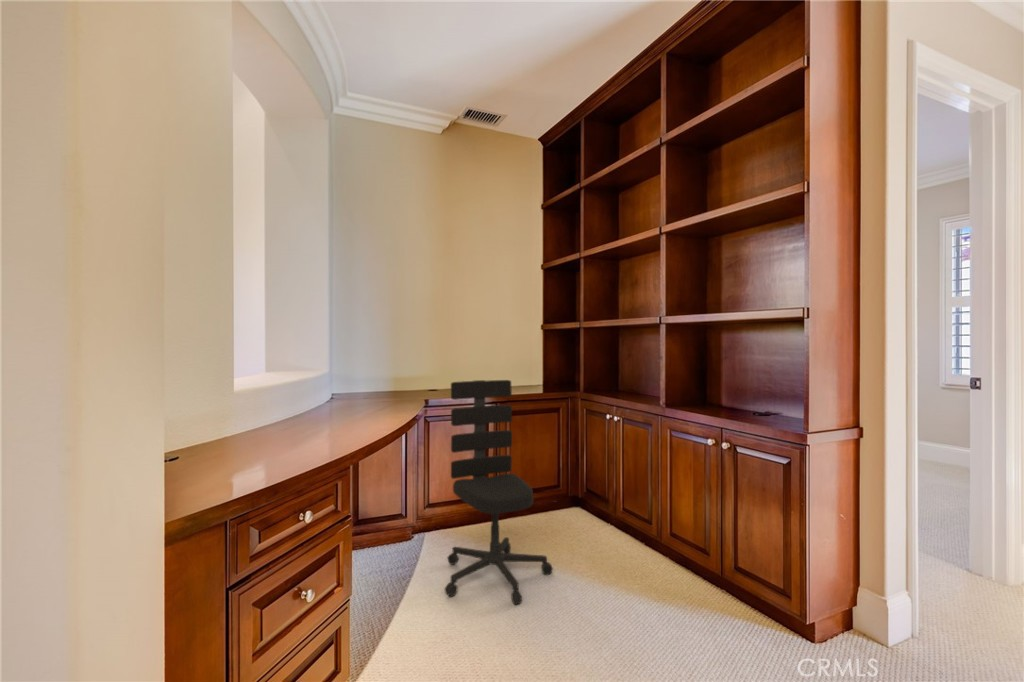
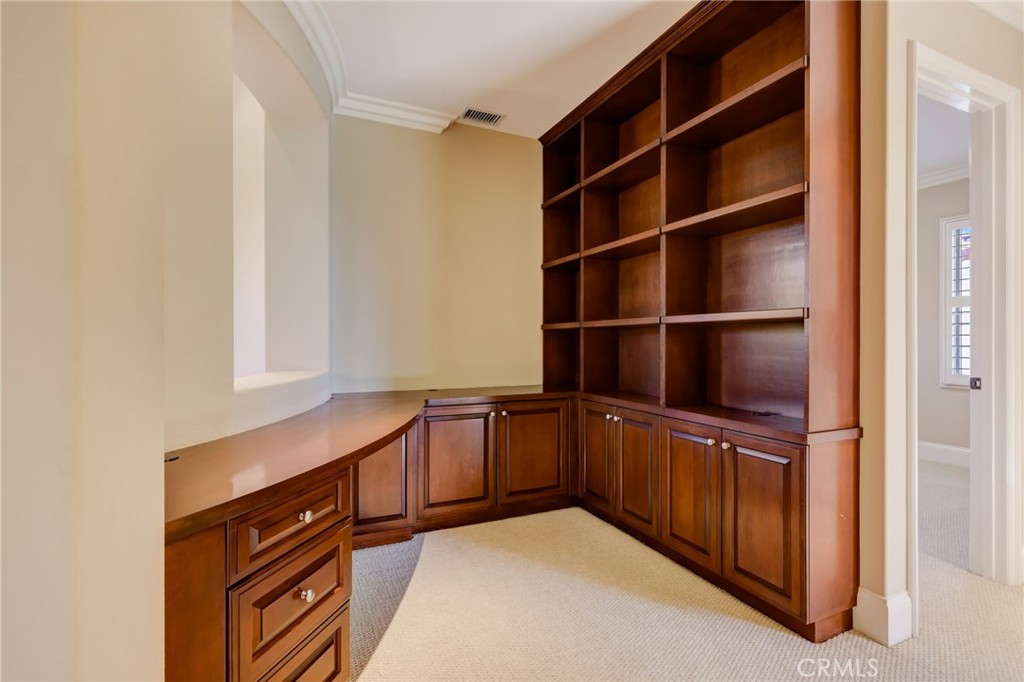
- office chair (496, 481)
